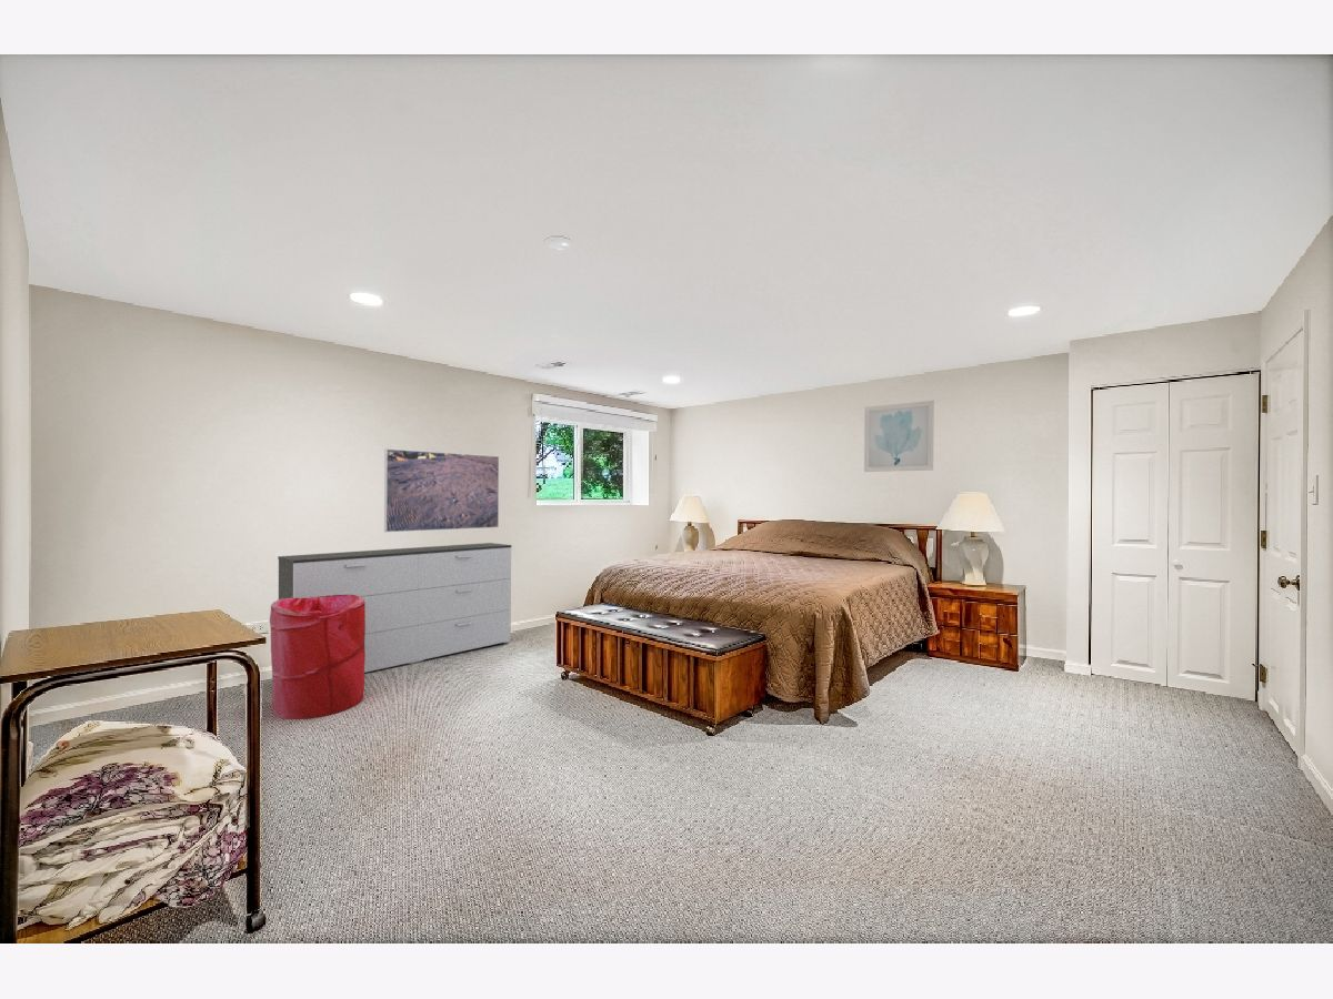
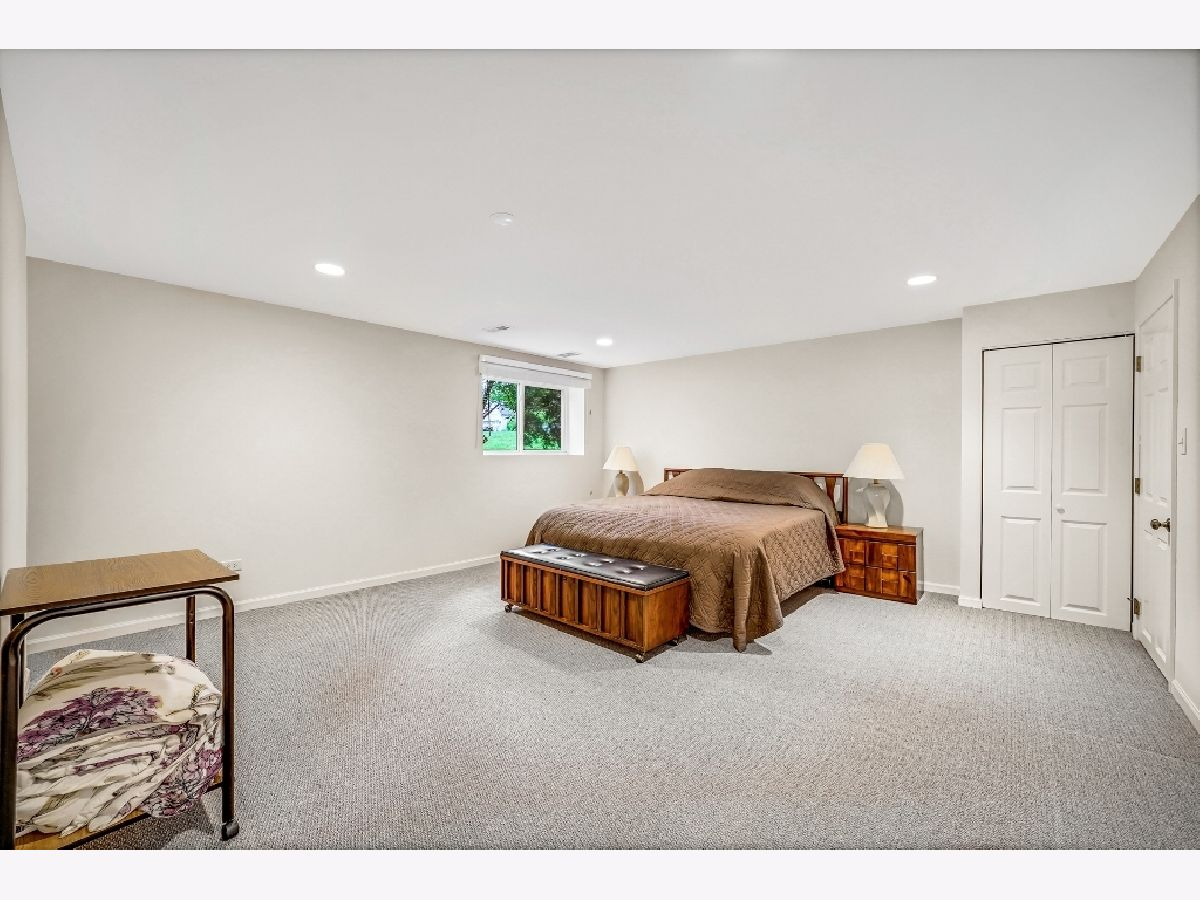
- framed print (445, 491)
- dresser (408, 604)
- laundry hamper (319, 652)
- wall art (898, 437)
